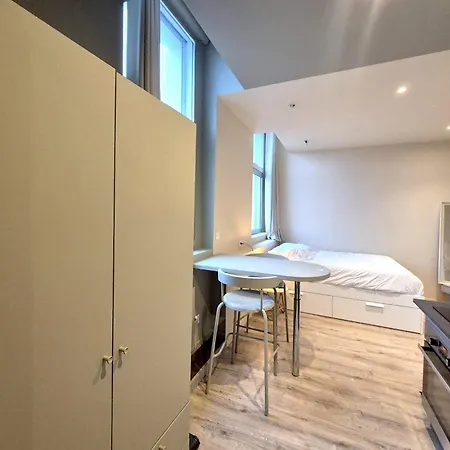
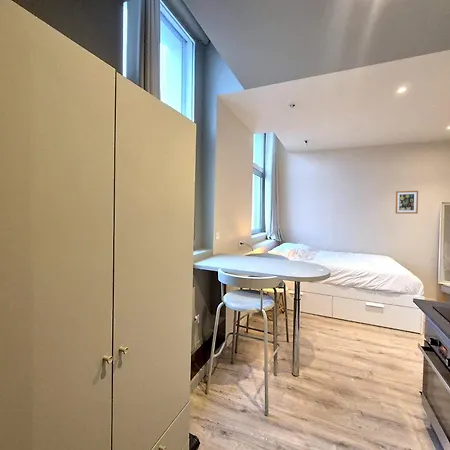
+ wall art (406, 202)
